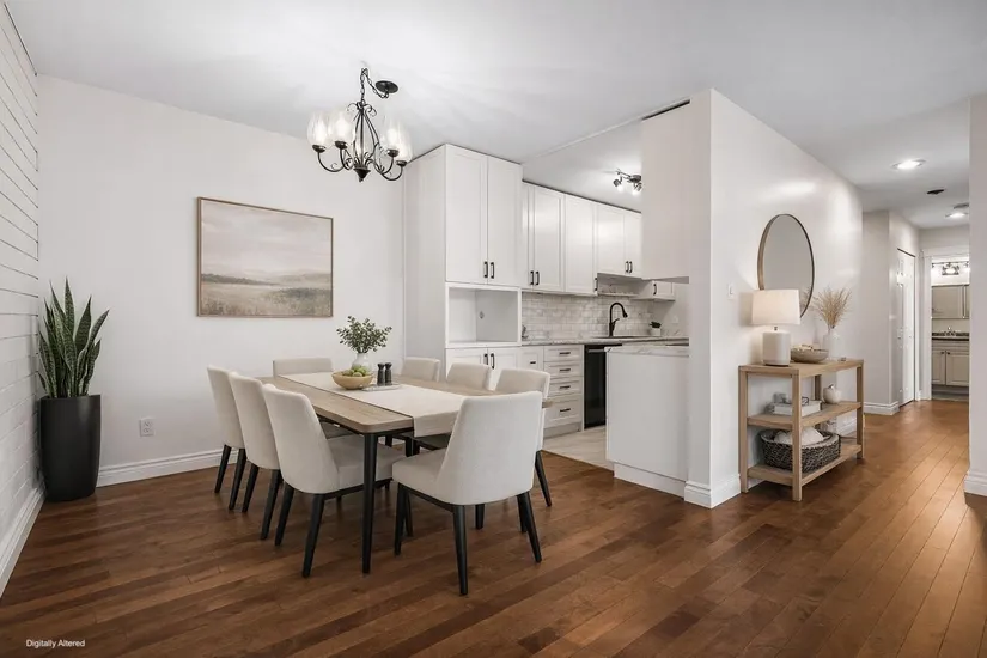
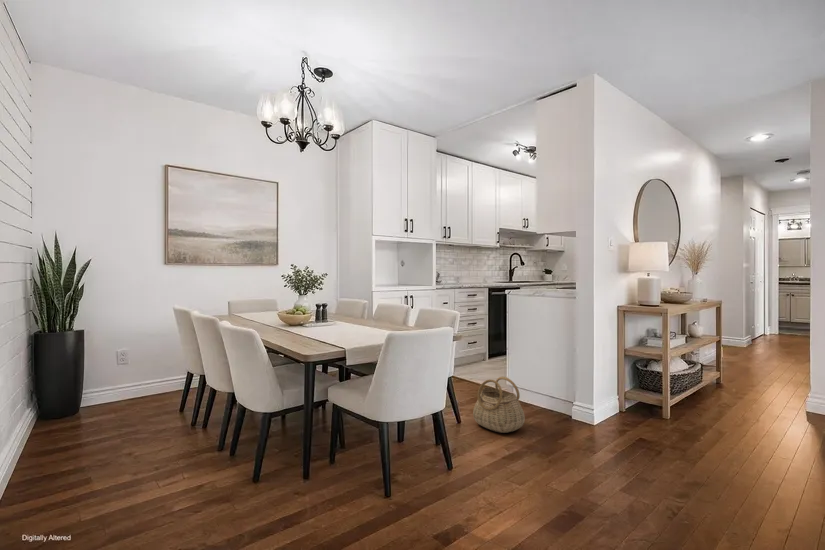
+ basket (498, 402)
